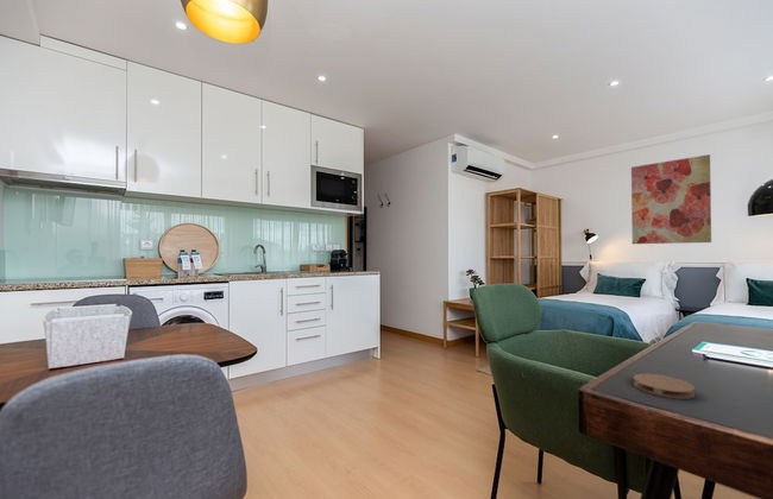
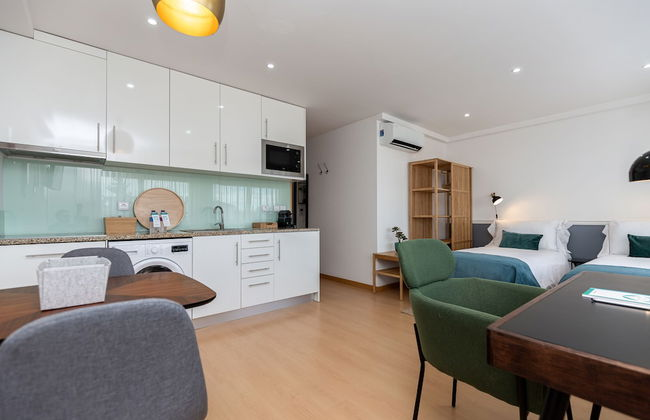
- wall art (668, 202)
- coaster (662, 385)
